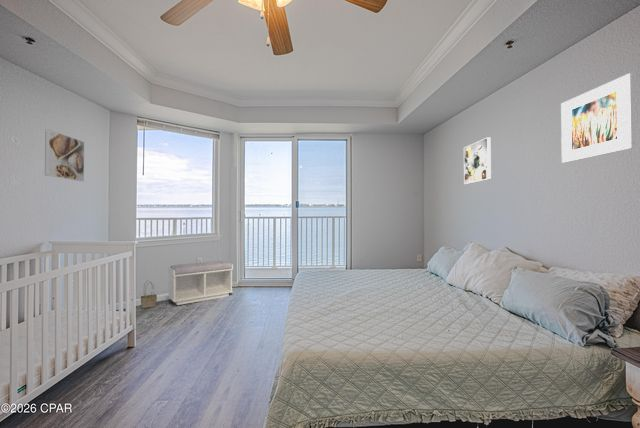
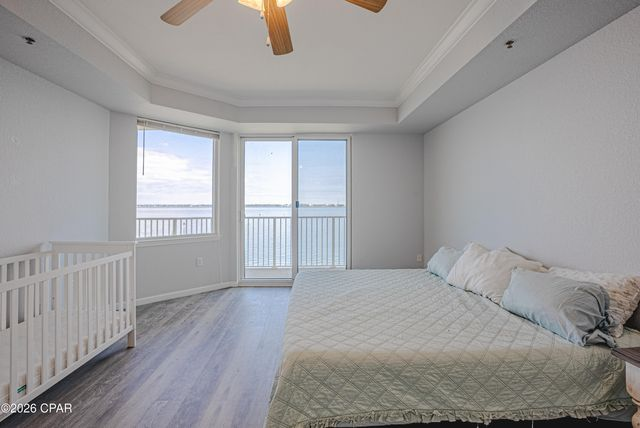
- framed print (593, 123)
- bench (201, 280)
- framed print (476, 162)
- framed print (66, 157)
- basket (148, 295)
